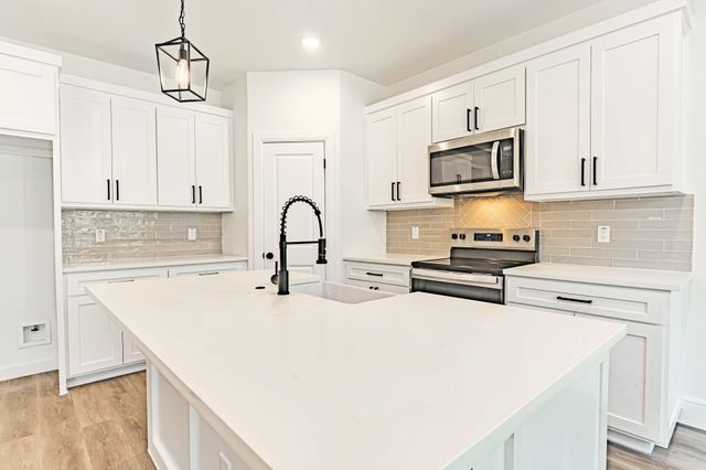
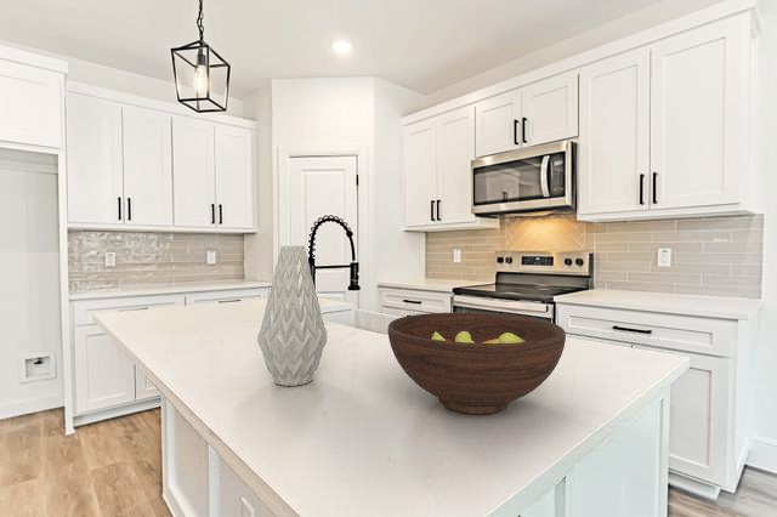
+ fruit bowl (472, 364)
+ vase (293, 313)
